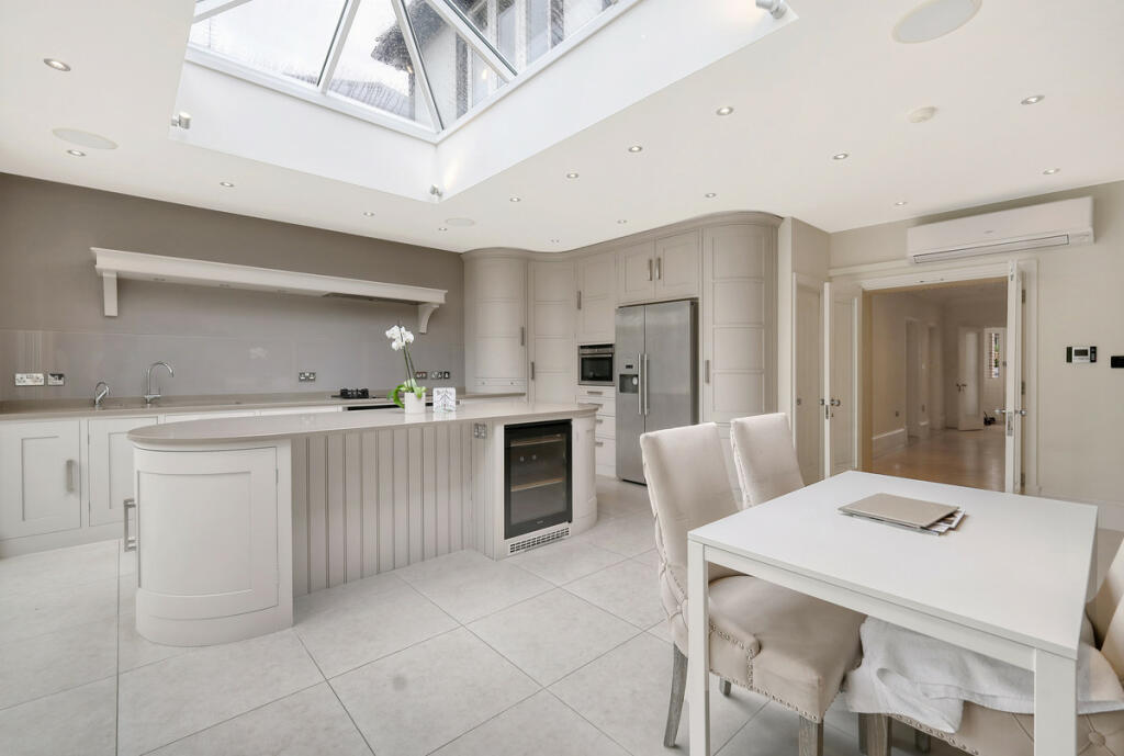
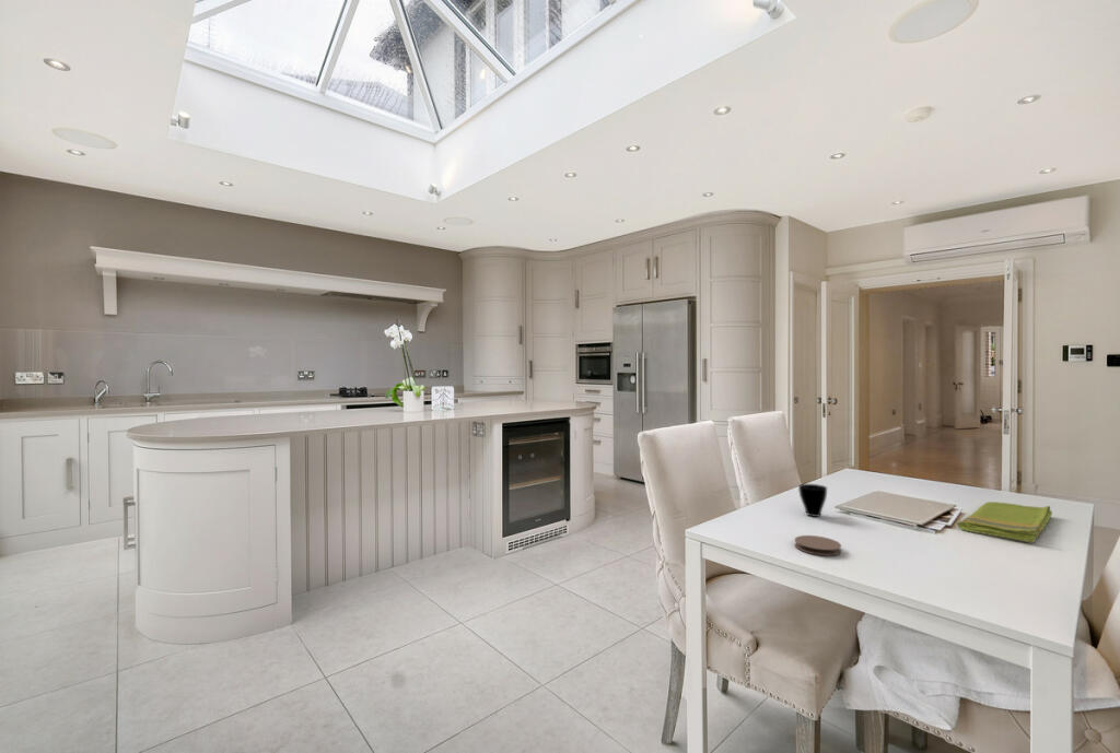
+ cup (815, 499)
+ dish towel (1006, 517)
+ coaster (817, 544)
